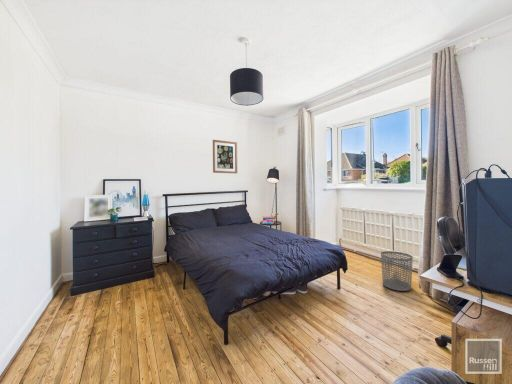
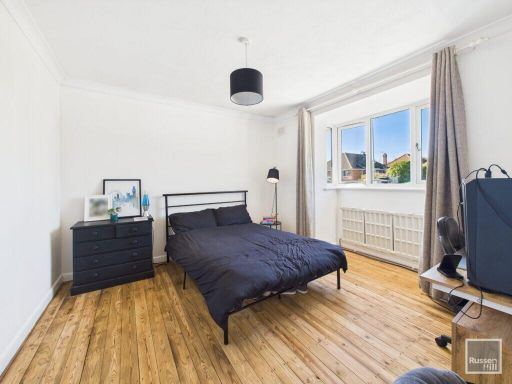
- waste bin (396, 270)
- wall art (225, 157)
